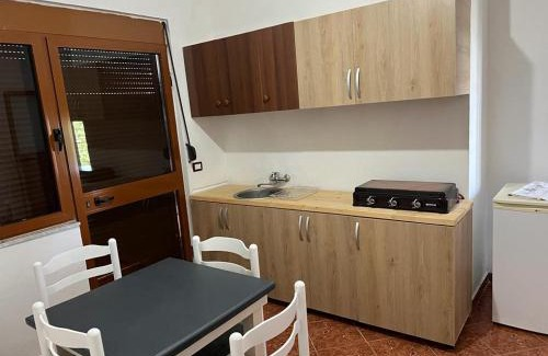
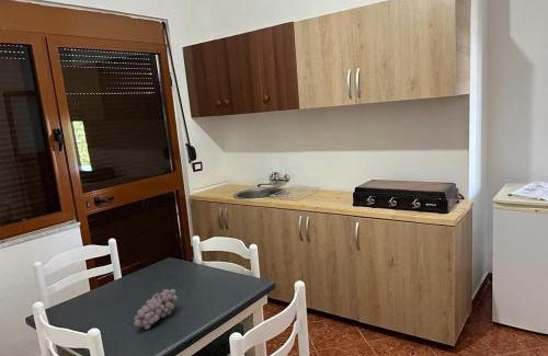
+ fruit (153, 308)
